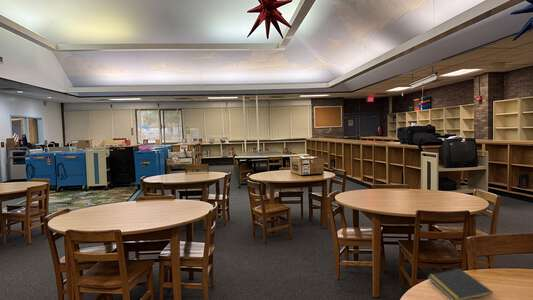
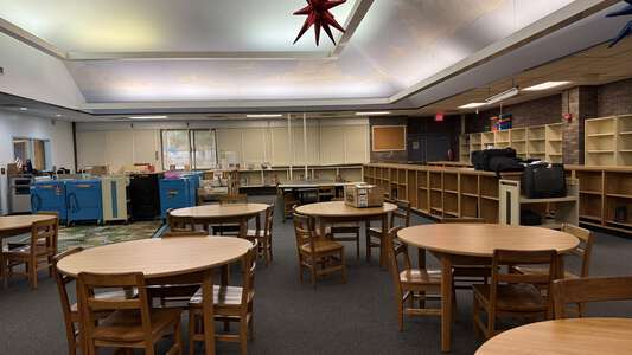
- notepad (457, 284)
